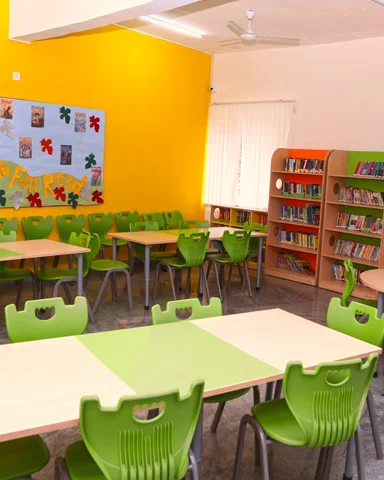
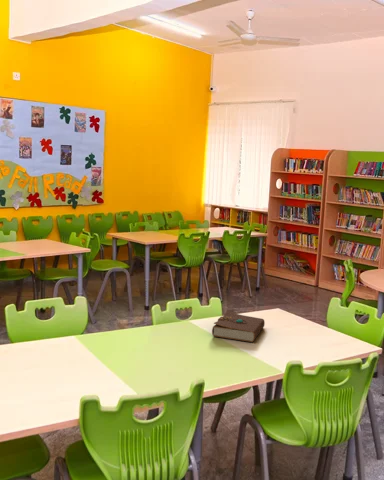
+ book (239, 325)
